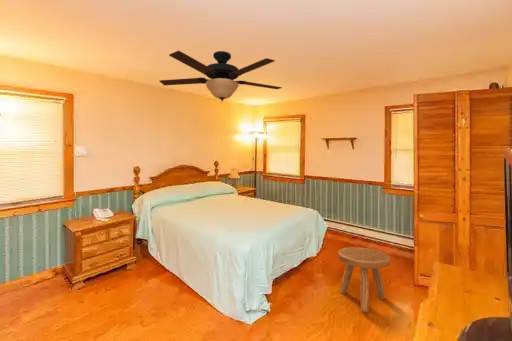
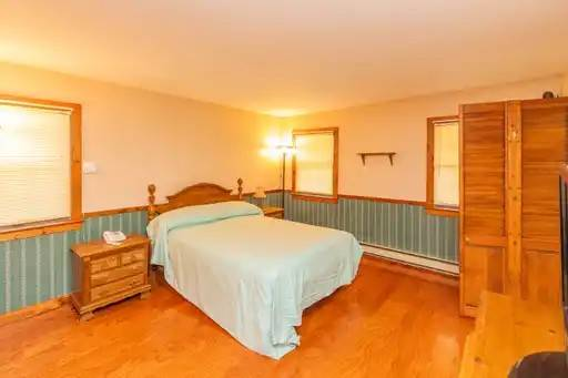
- stool (362, 277)
- ceiling fan (222, 89)
